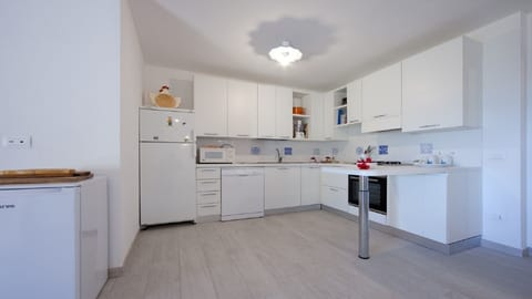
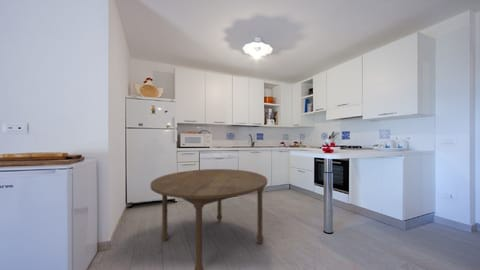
+ dining table (208, 203)
